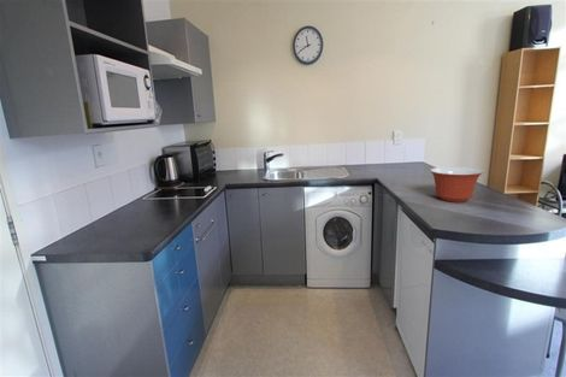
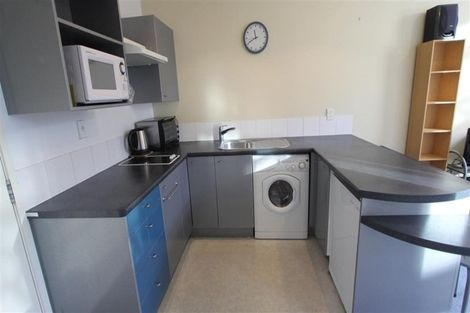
- mixing bowl (454, 184)
